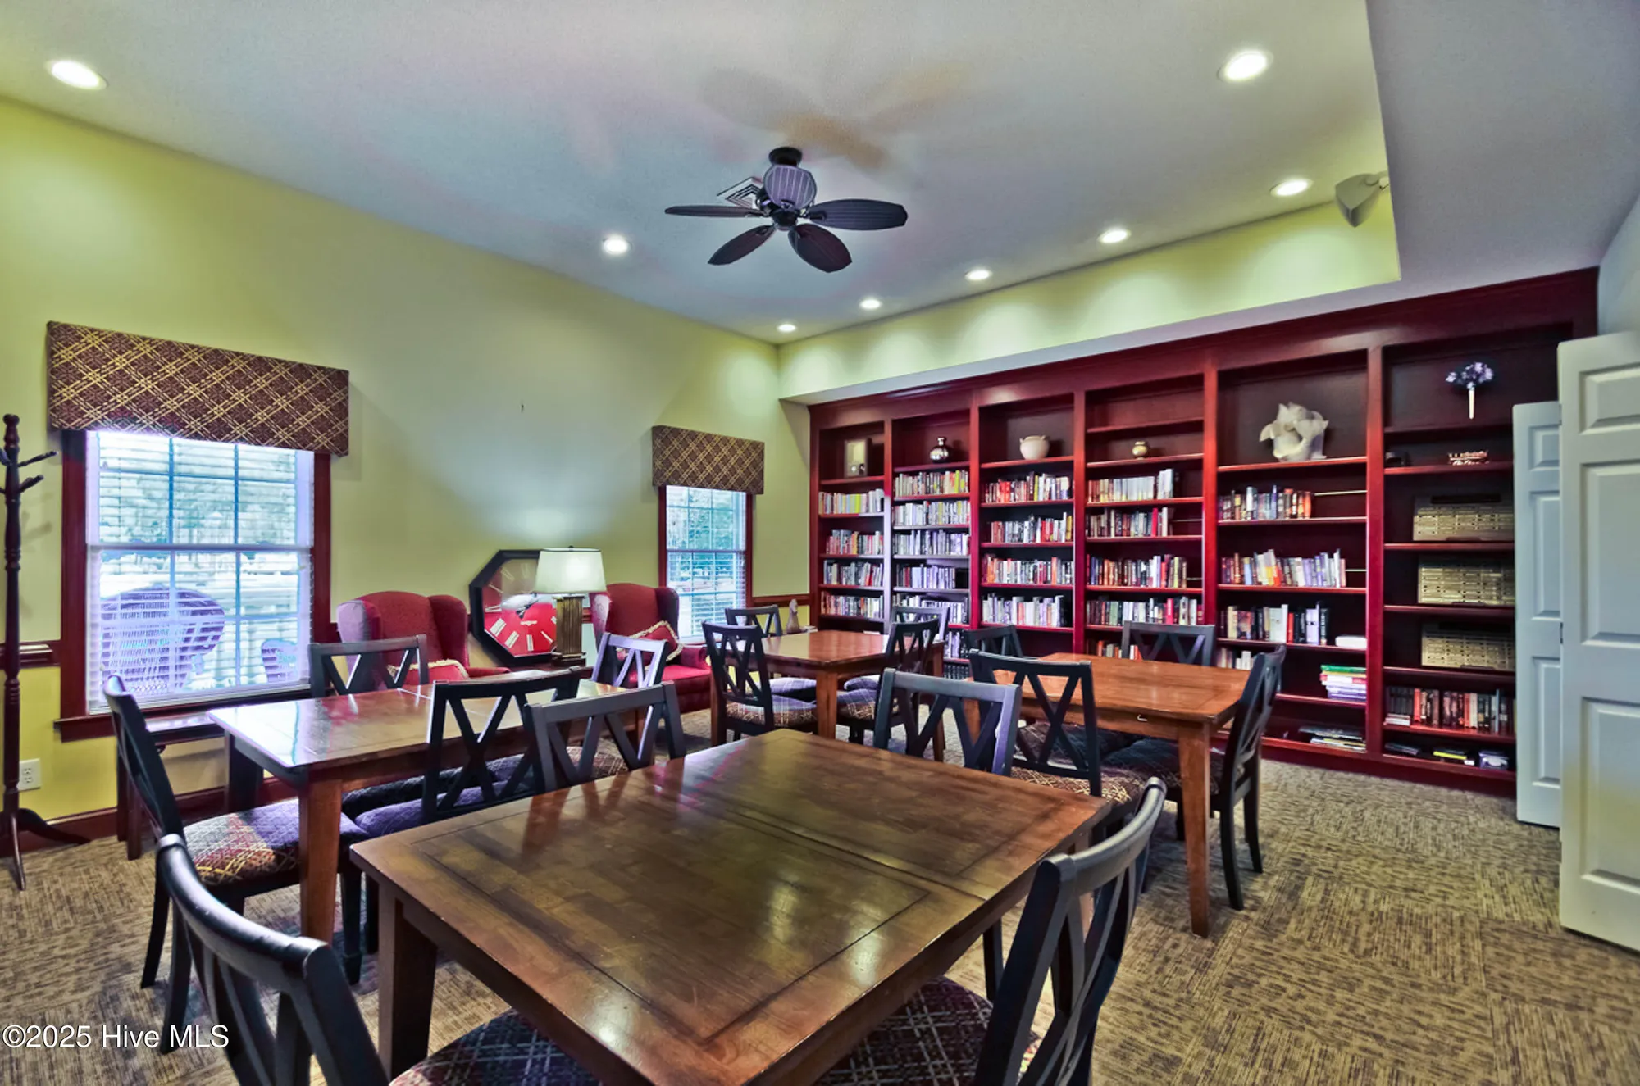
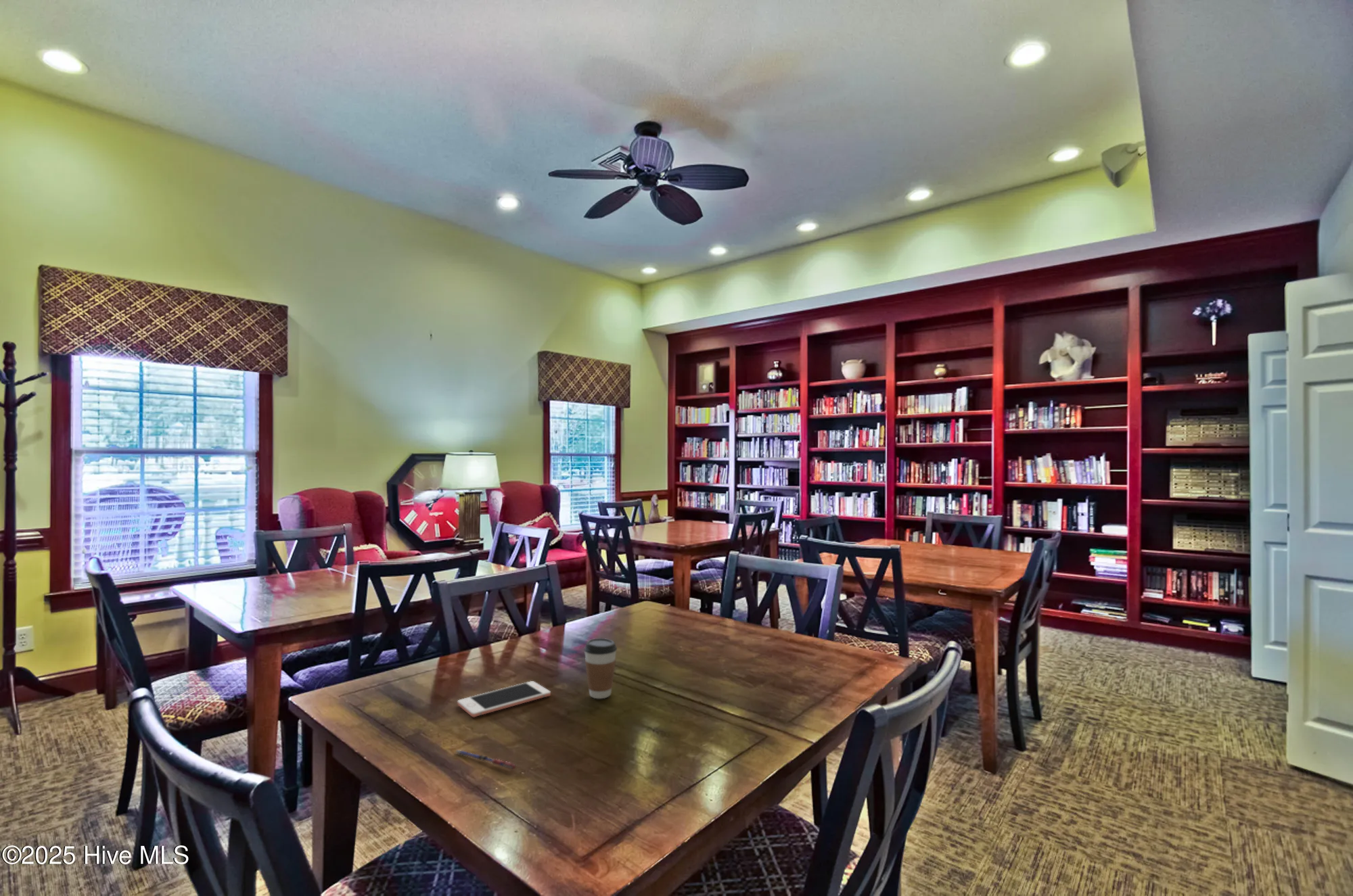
+ coffee cup (600, 668)
+ pen (484, 757)
+ cell phone (505, 698)
